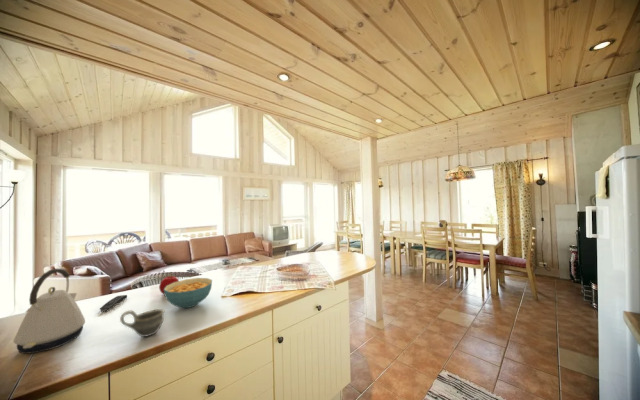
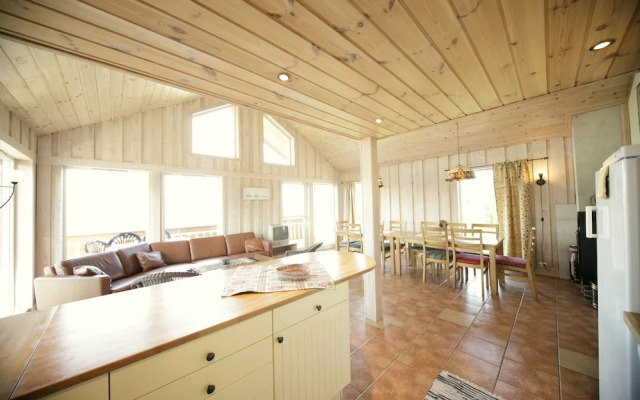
- cup (145, 320)
- fruit (169, 283)
- kettle (53, 305)
- remote control (113, 302)
- cereal bowl (189, 294)
